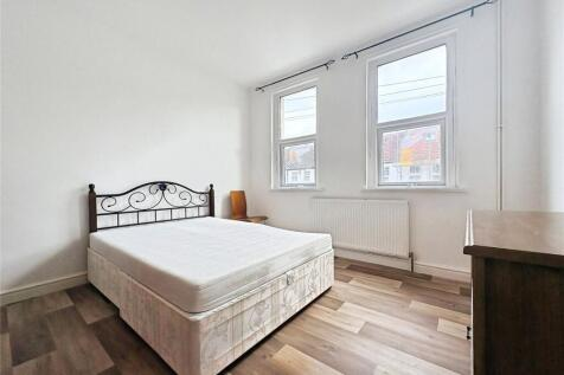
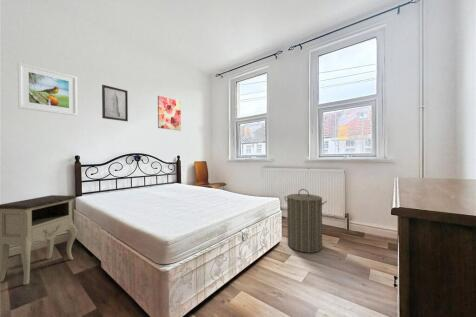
+ laundry hamper (304, 217)
+ wall art (169, 114)
+ nightstand (40, 234)
+ wall art (115, 103)
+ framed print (50, 91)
